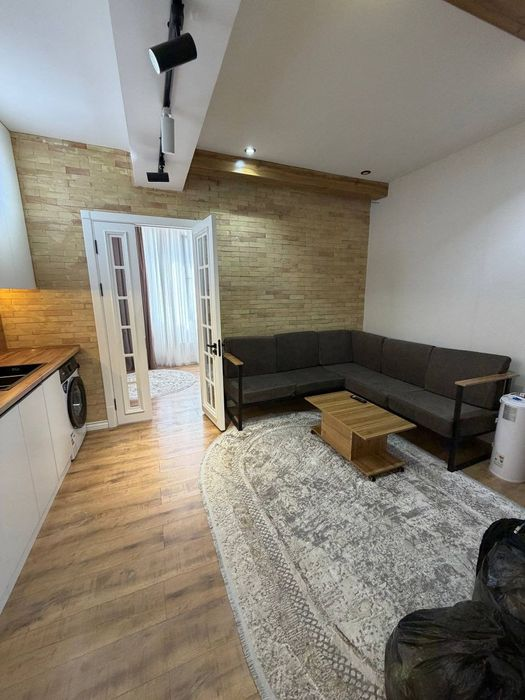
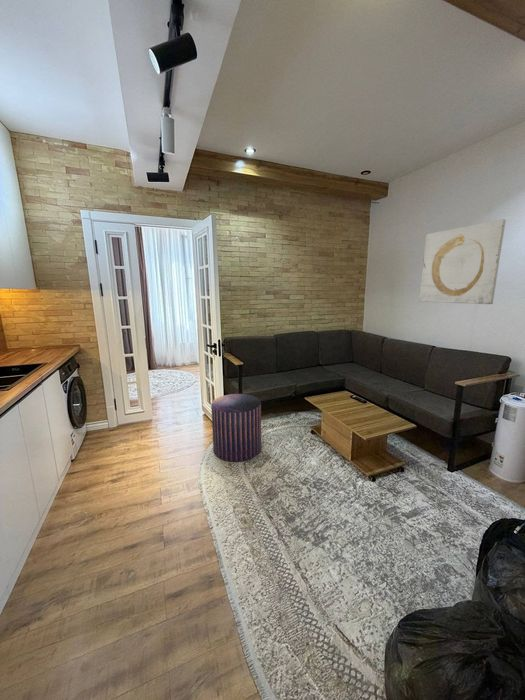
+ pouf (236, 425)
+ wall art (456, 266)
